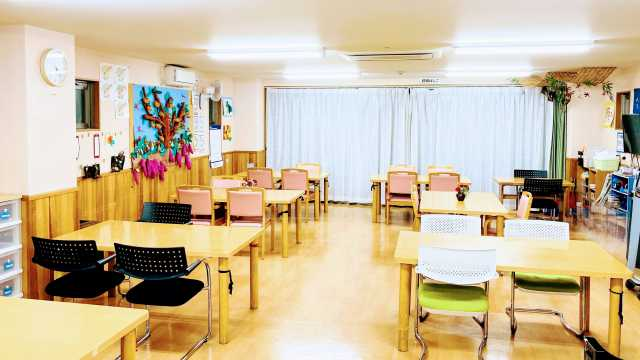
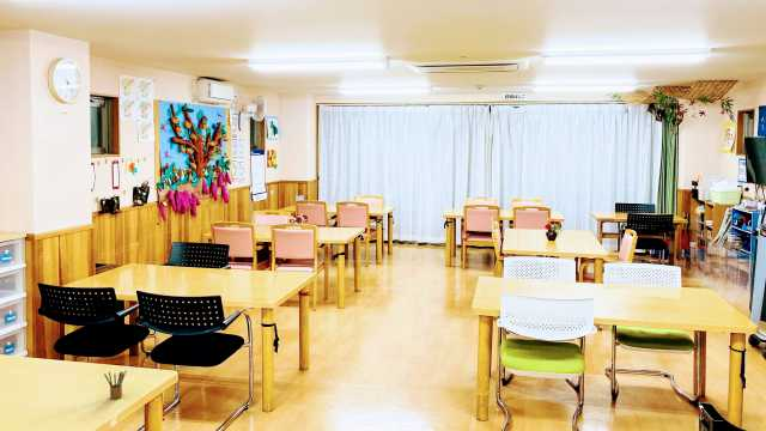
+ pencil box (115, 383)
